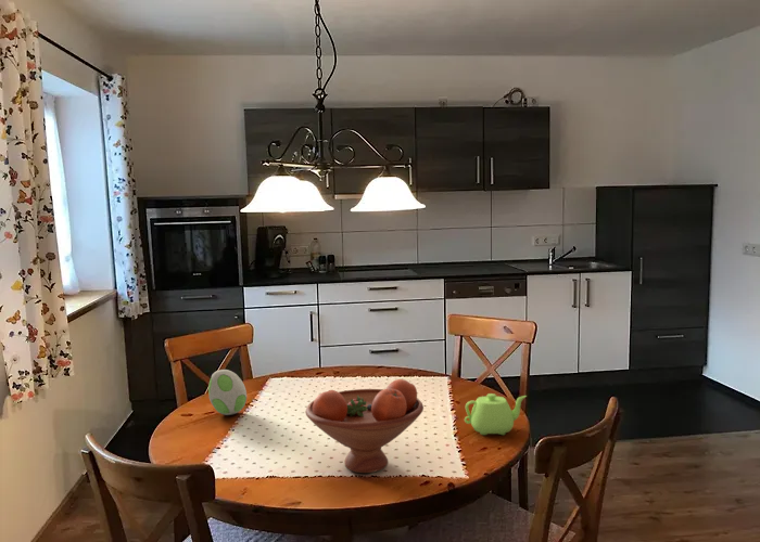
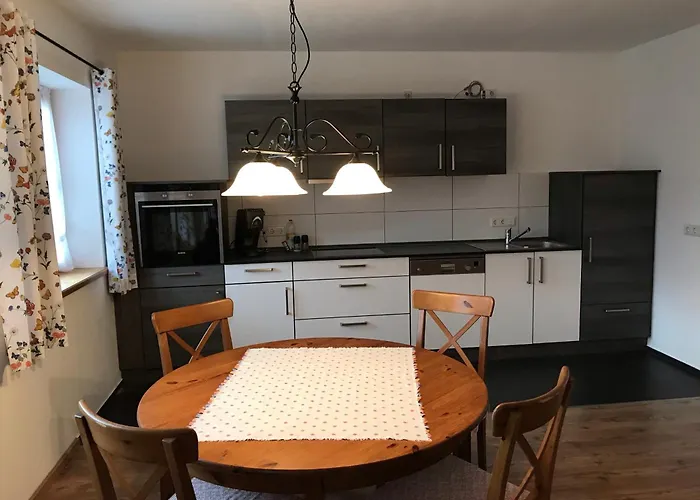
- decorative egg (227, 391)
- fruit bowl (365, 423)
- teapot (495, 412)
